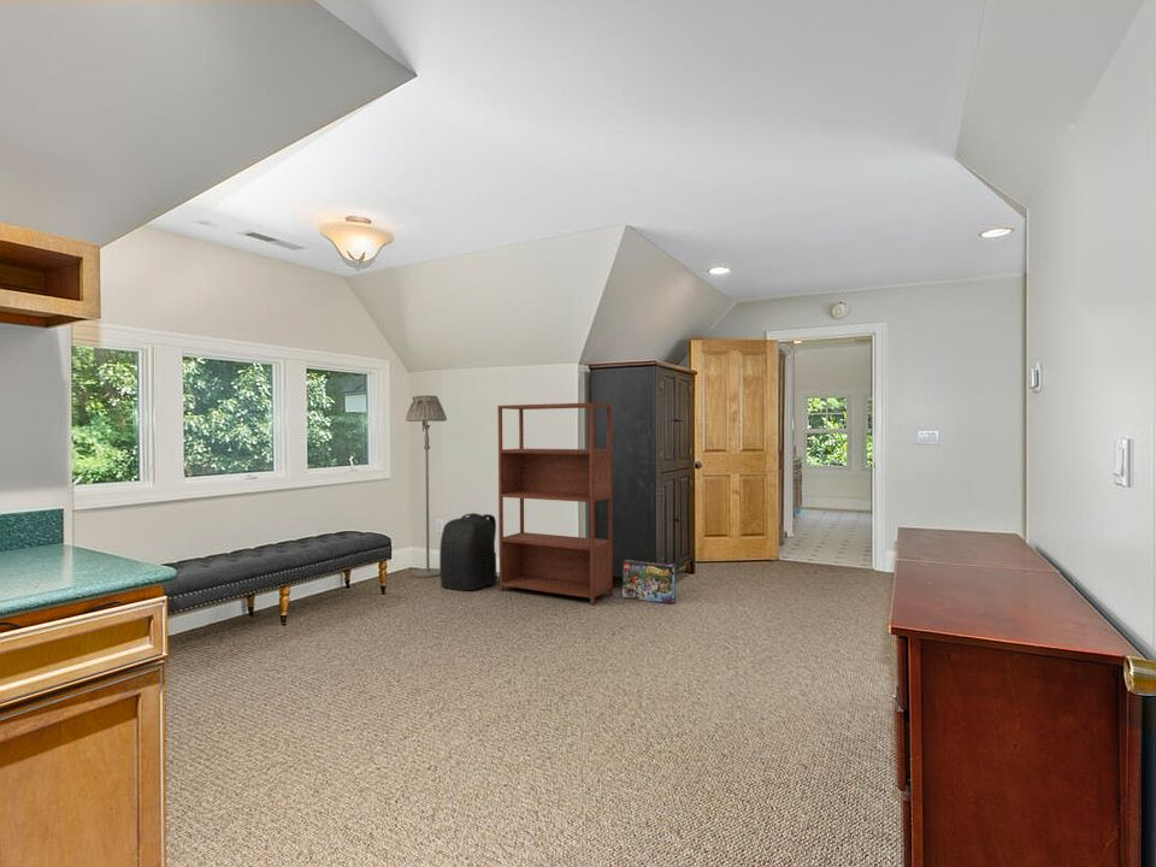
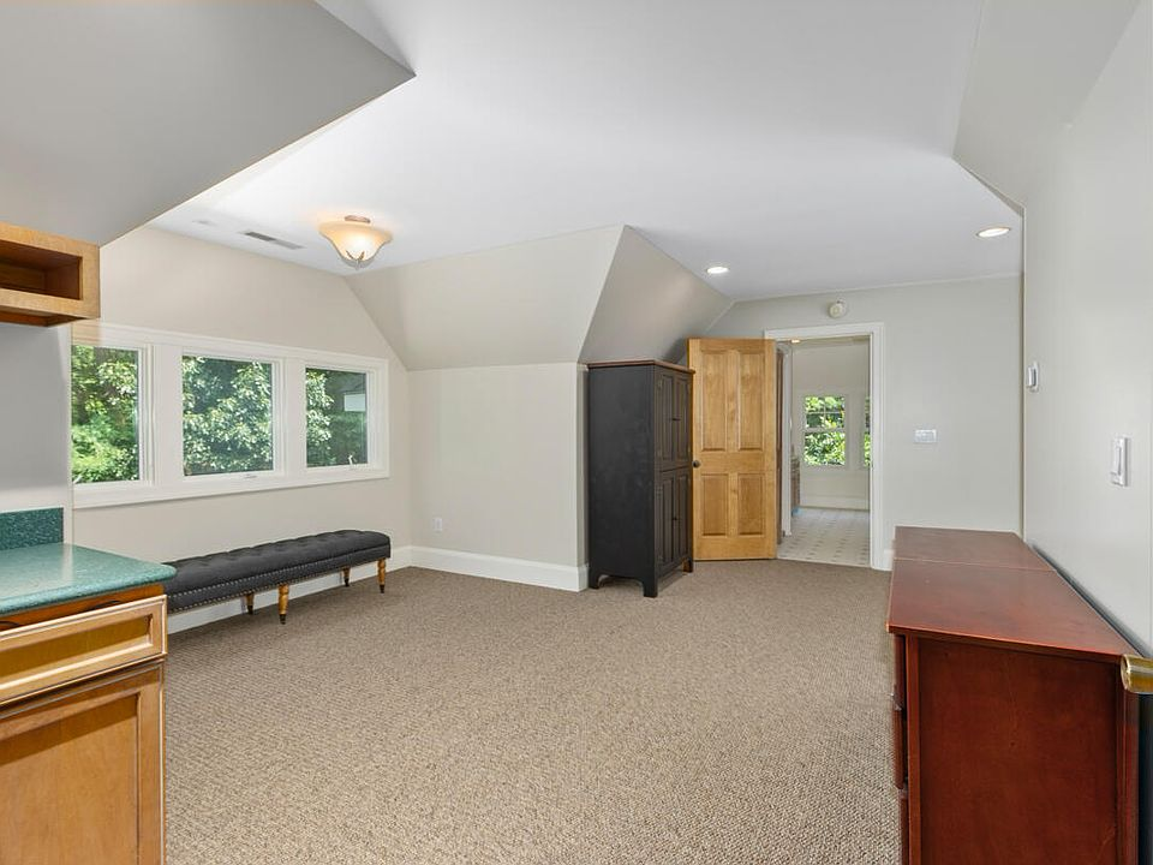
- floor lamp (426, 484)
- box (648, 580)
- backpack (472, 548)
- bookshelf (554, 499)
